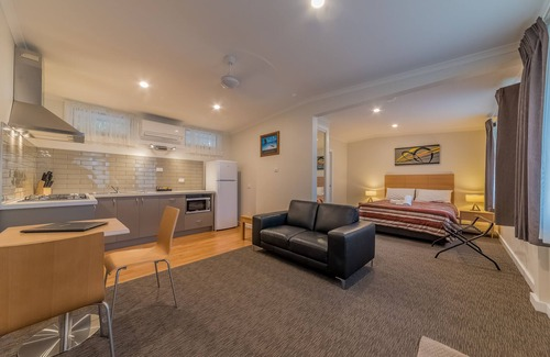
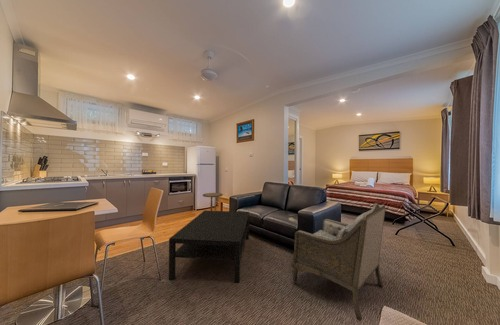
+ side table (211, 210)
+ coffee table (217, 238)
+ armchair (337, 240)
